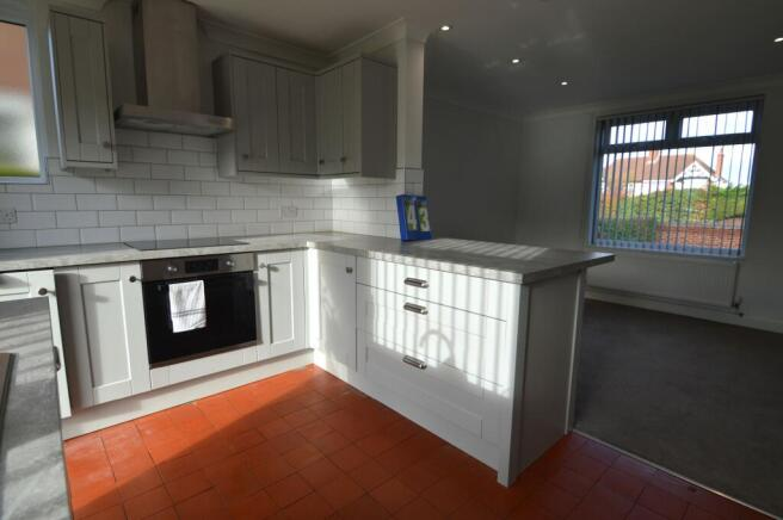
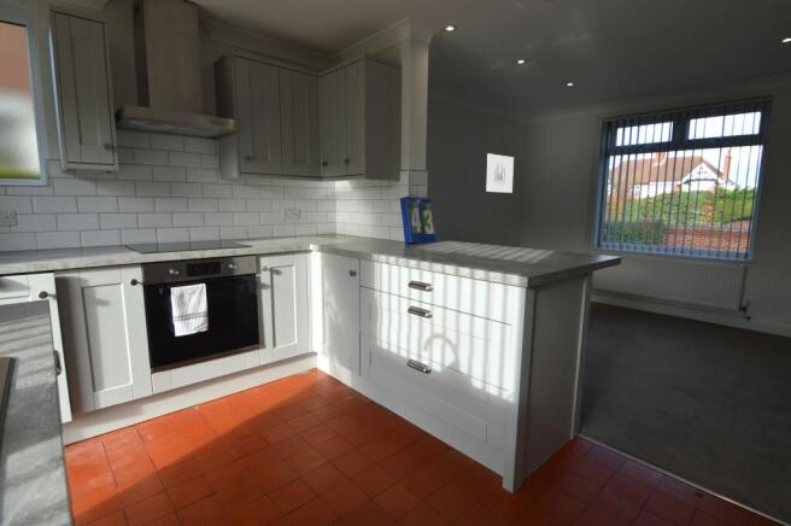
+ wall art (499, 174)
